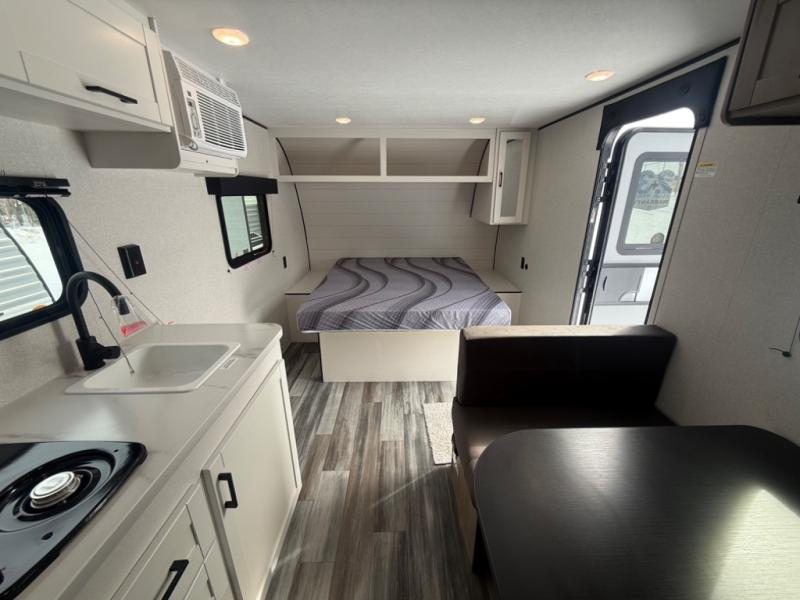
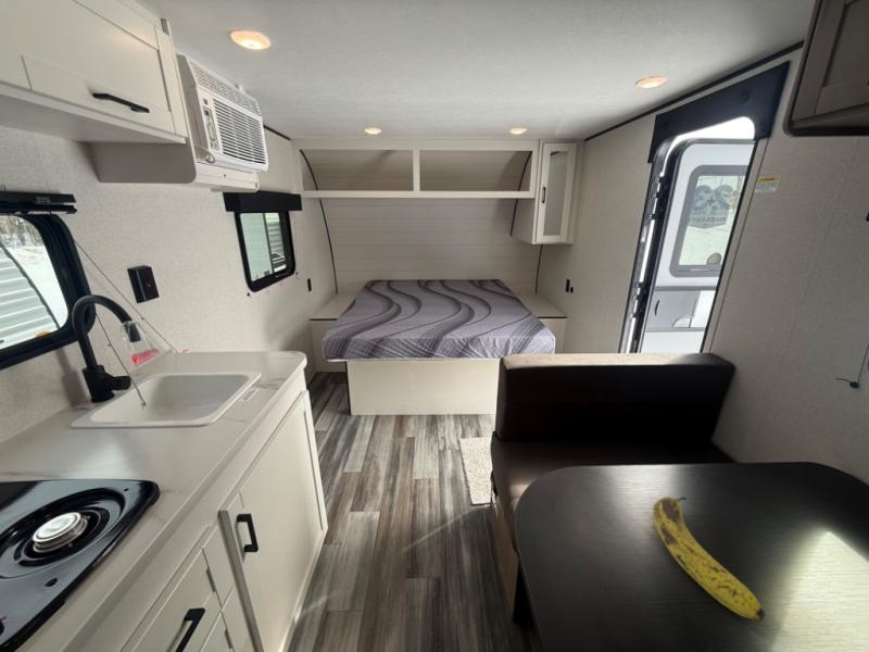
+ fruit (704, 550)
